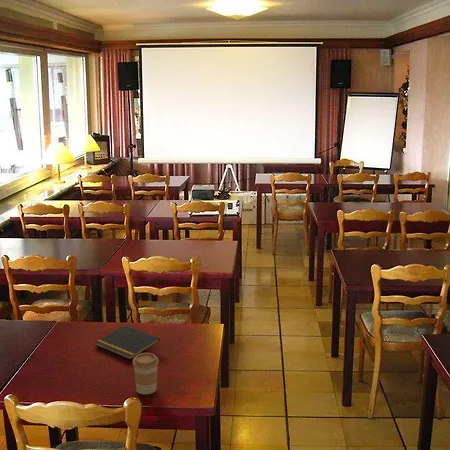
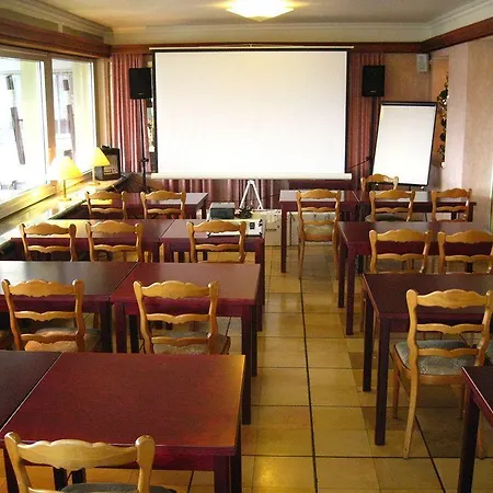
- coffee cup (145, 373)
- notepad (127, 341)
